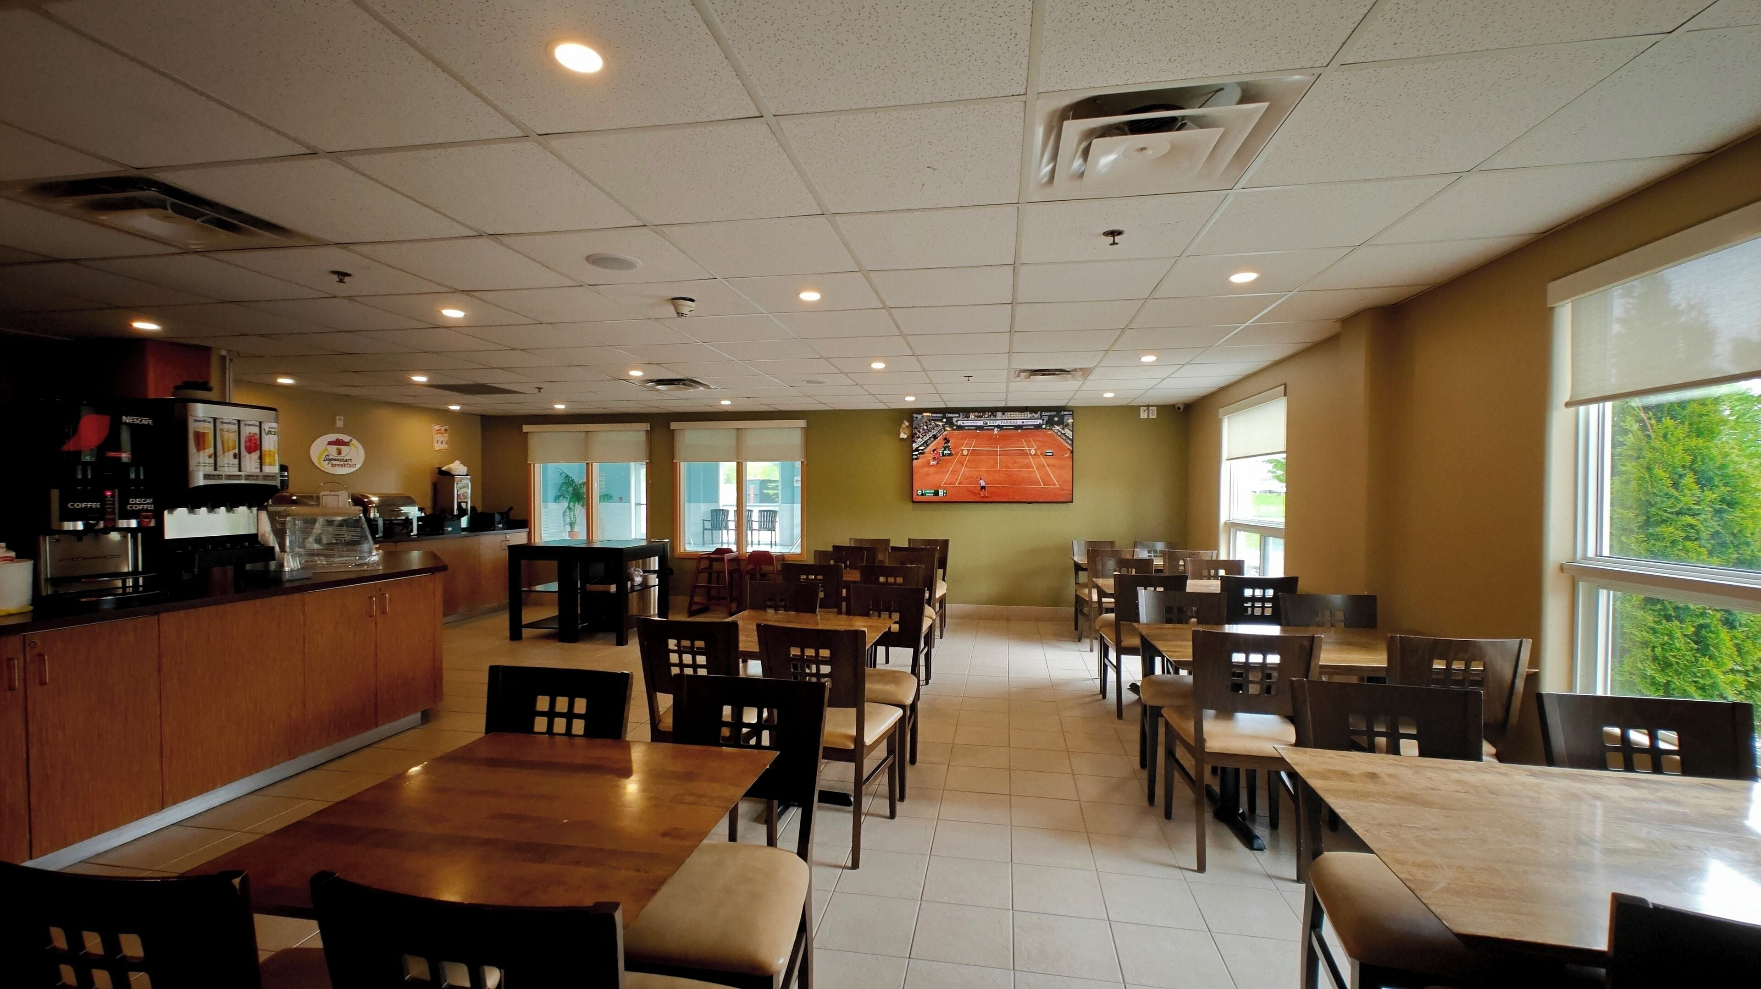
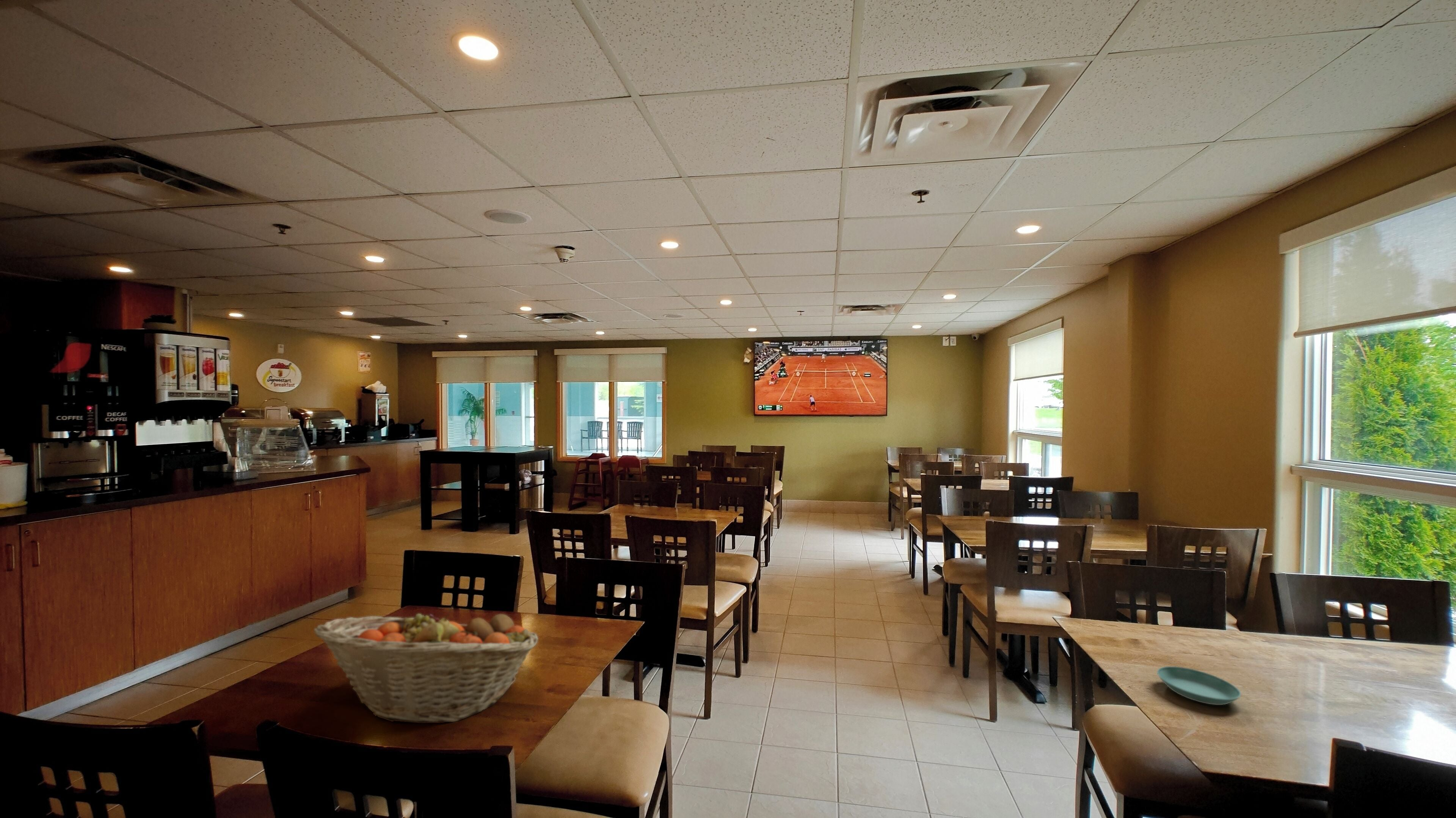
+ fruit basket (432, 650)
+ saucer (1197, 687)
